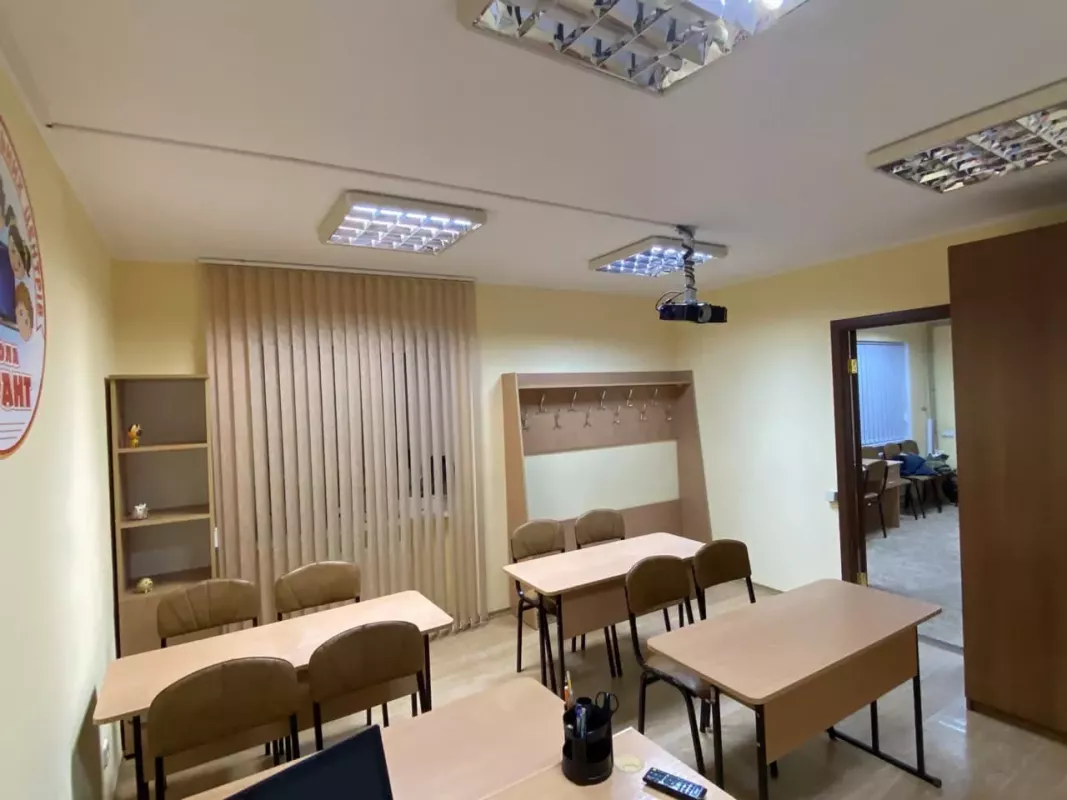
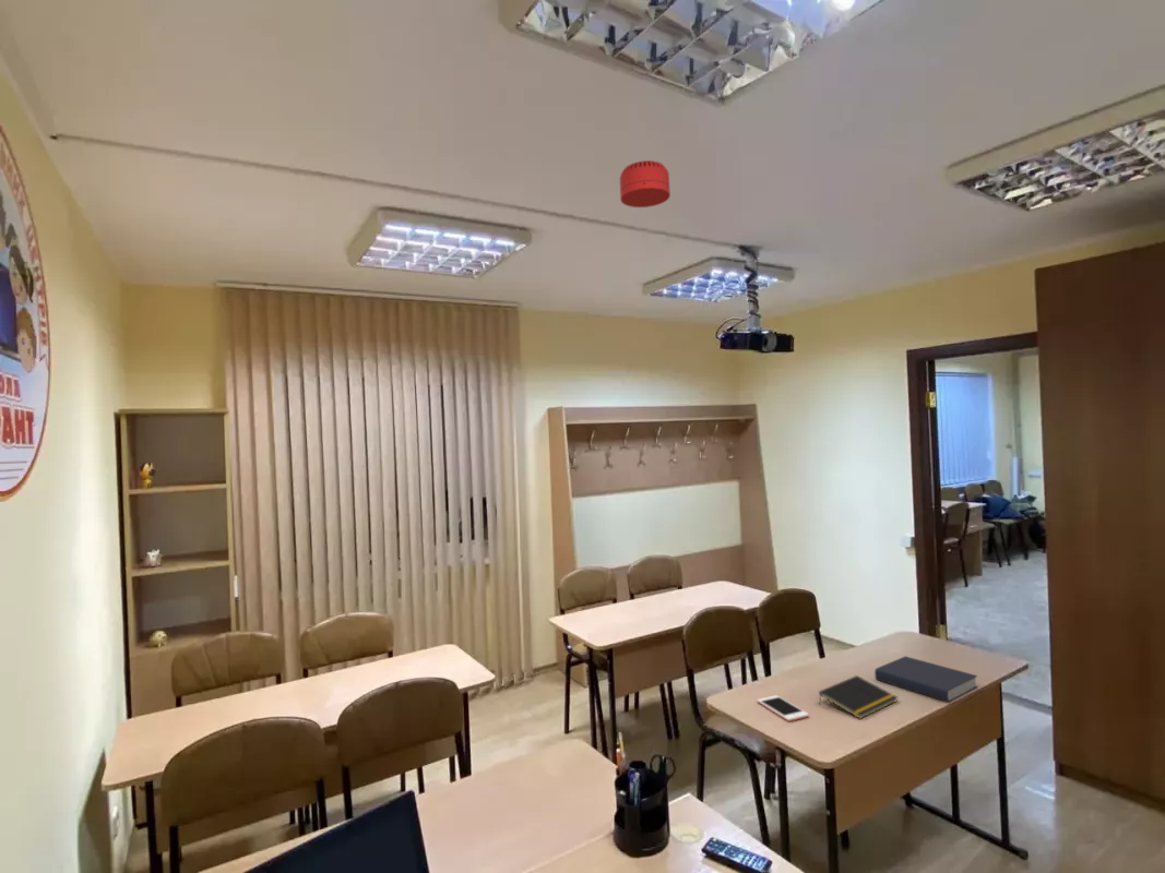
+ smoke detector (644, 183)
+ cell phone (782, 707)
+ notepad (858, 695)
+ book (925, 678)
